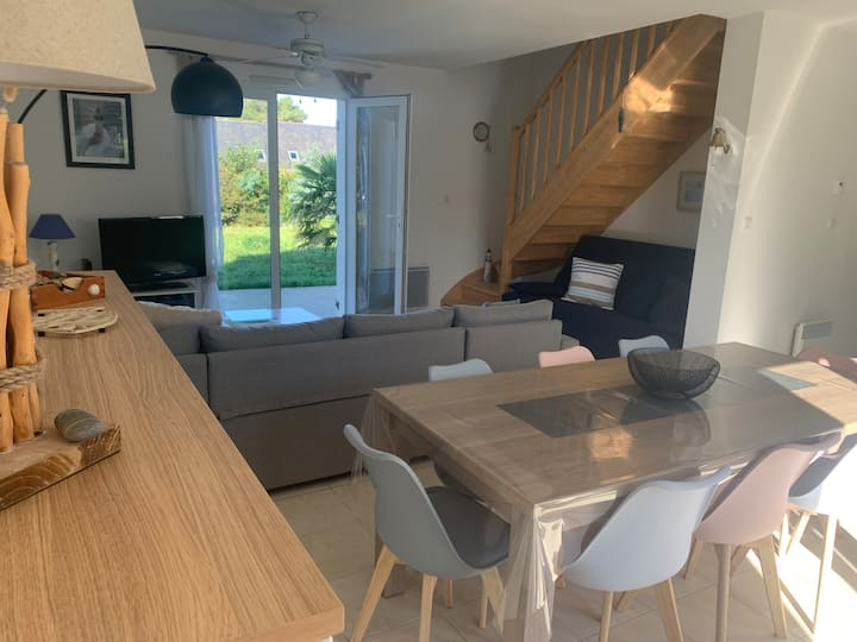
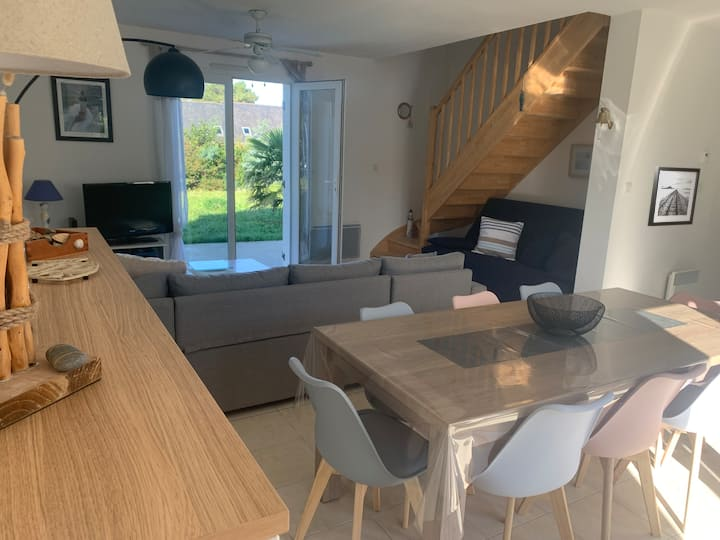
+ wall art (674, 196)
